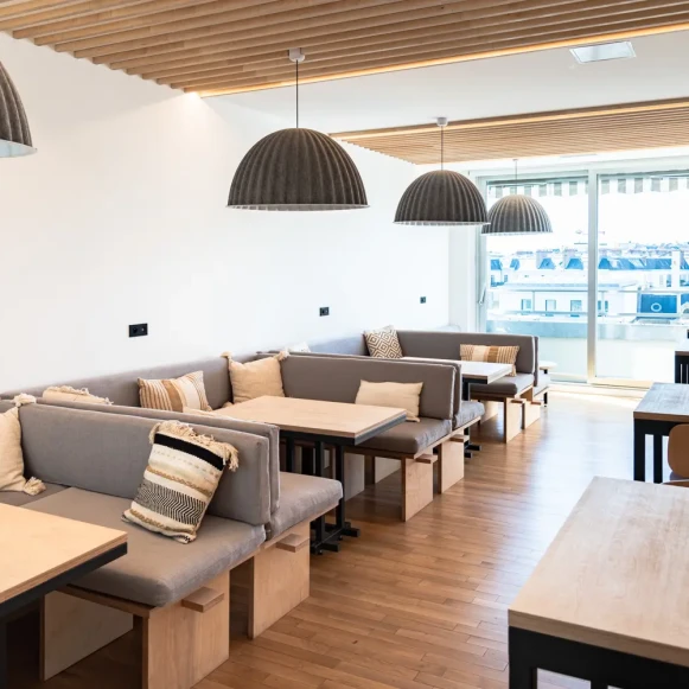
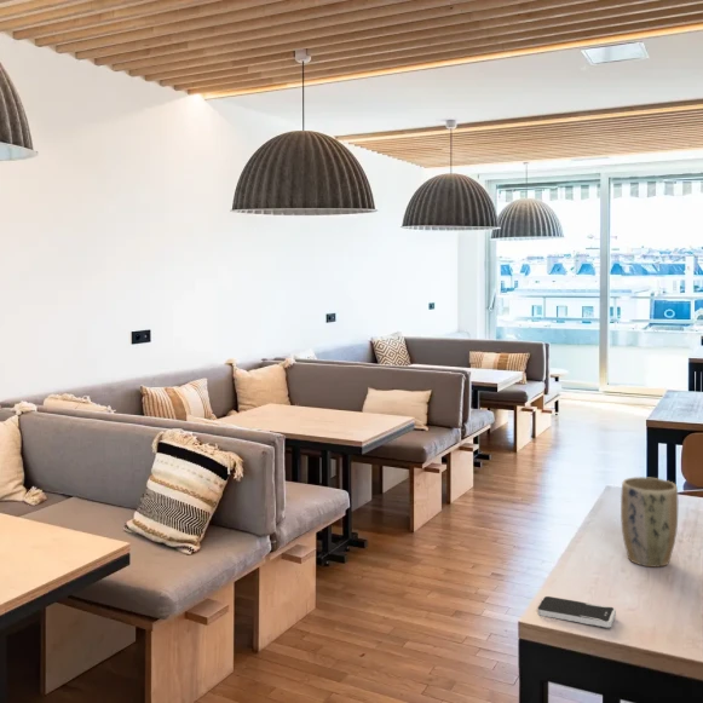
+ smartphone (576, 611)
+ plant pot (649, 522)
